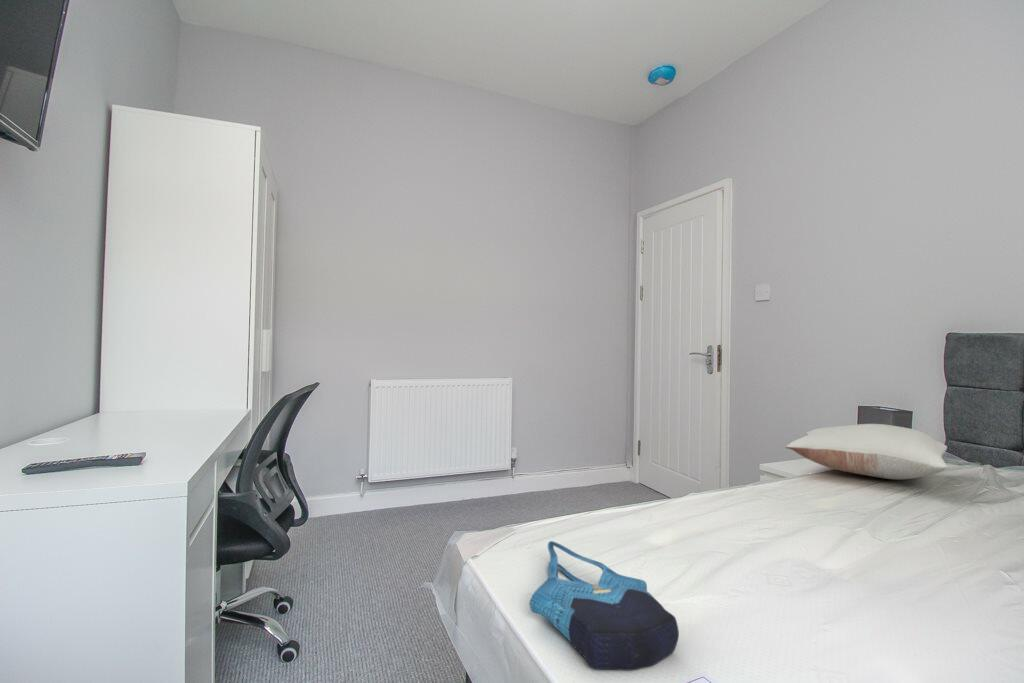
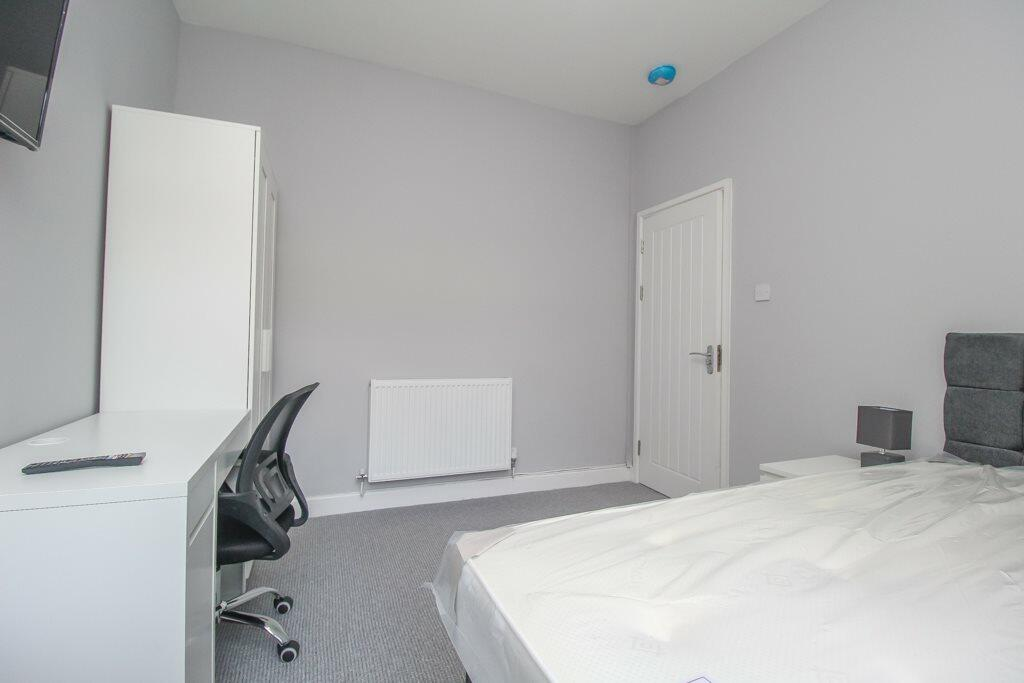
- pillow (865, 448)
- tote bag (588, 592)
